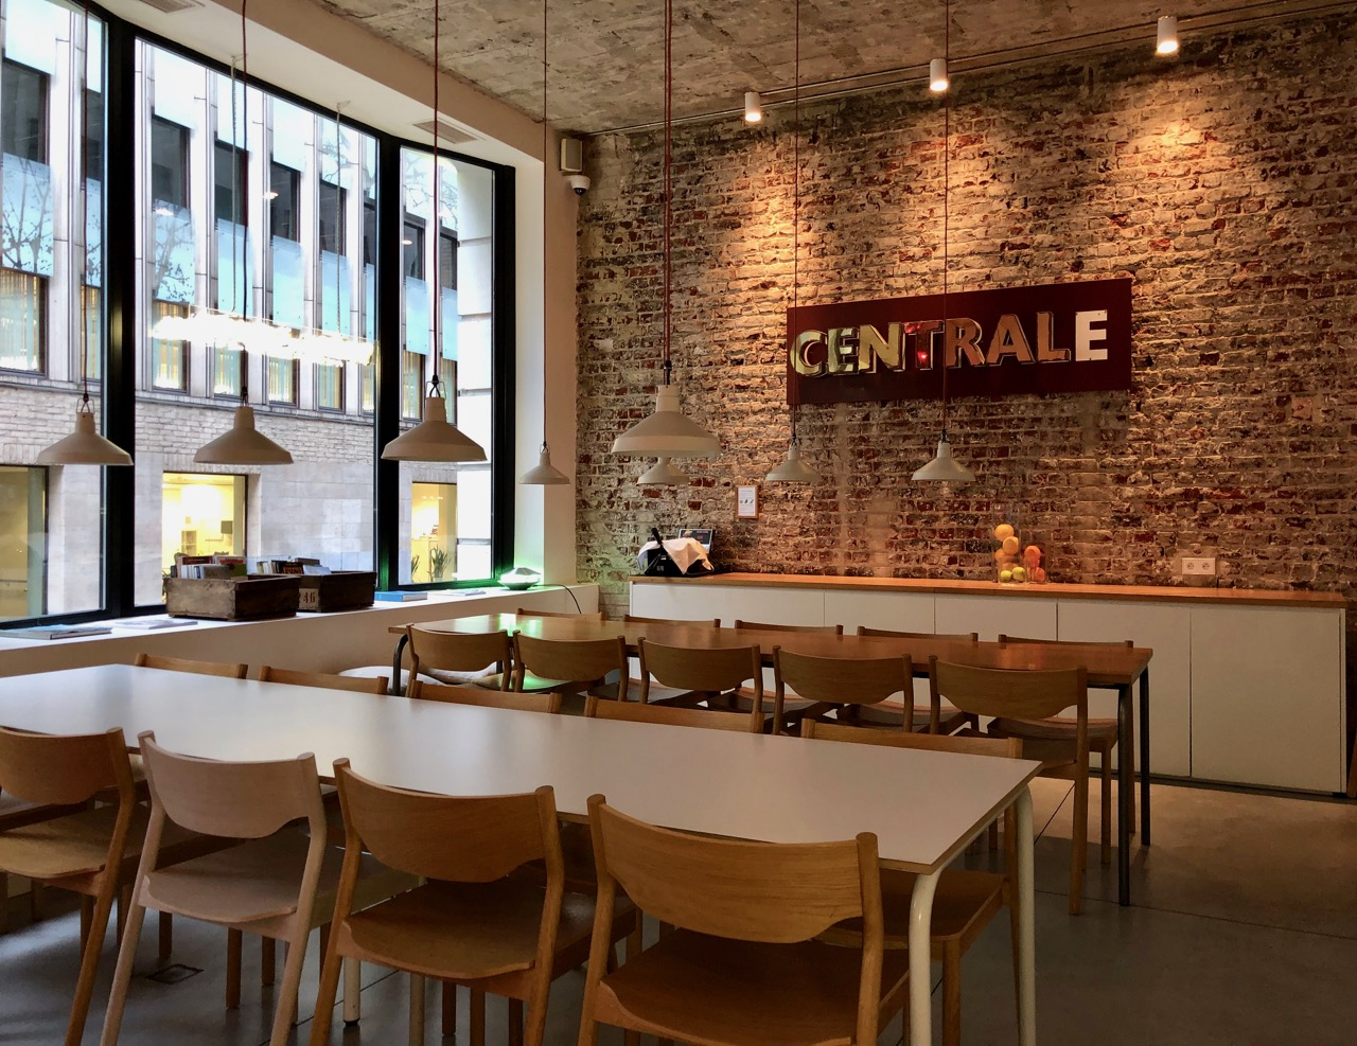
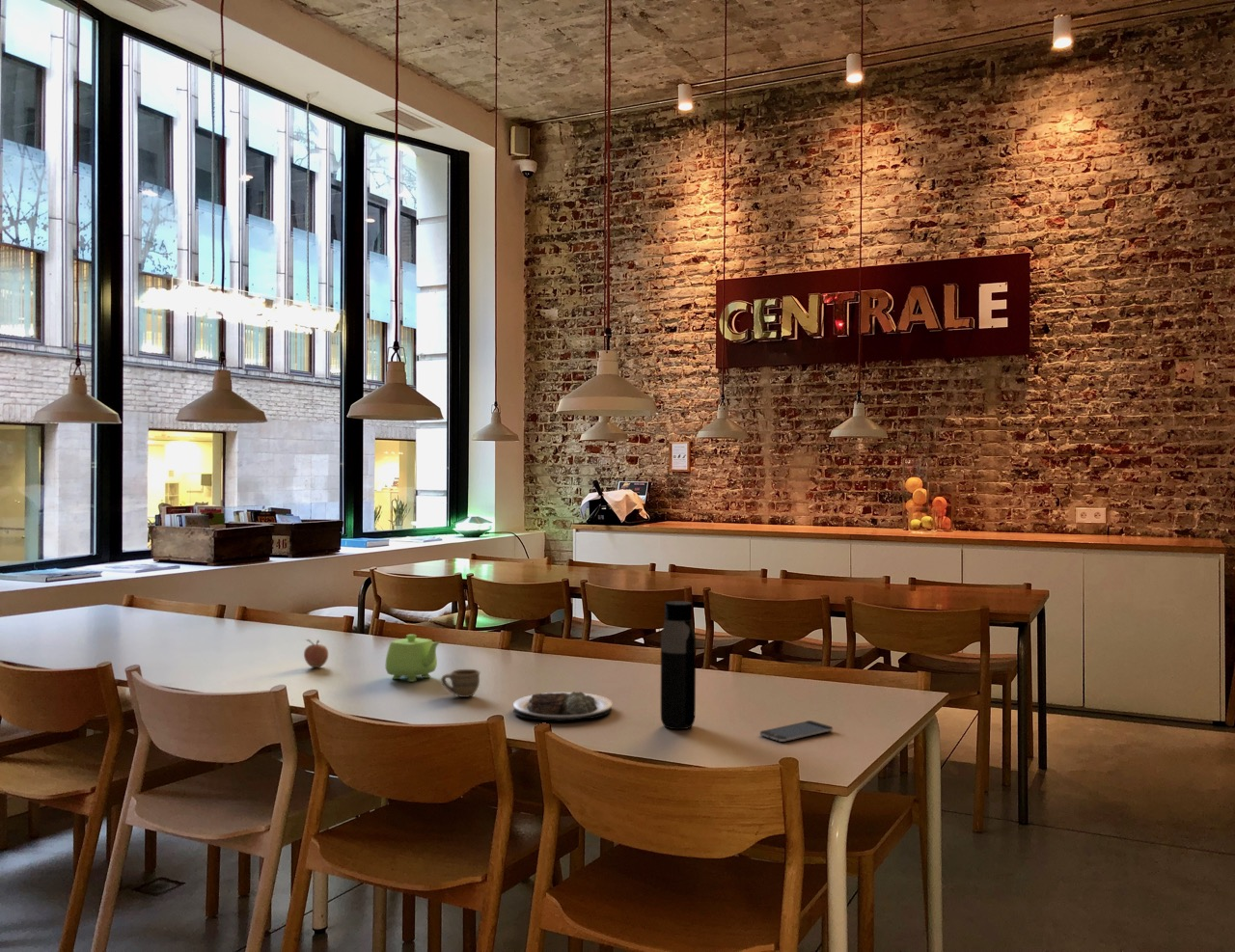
+ teapot (415, 656)
+ plate (563, 703)
+ cup (460, 683)
+ smartphone (796, 730)
+ water bottle (677, 664)
+ fruit (316, 653)
